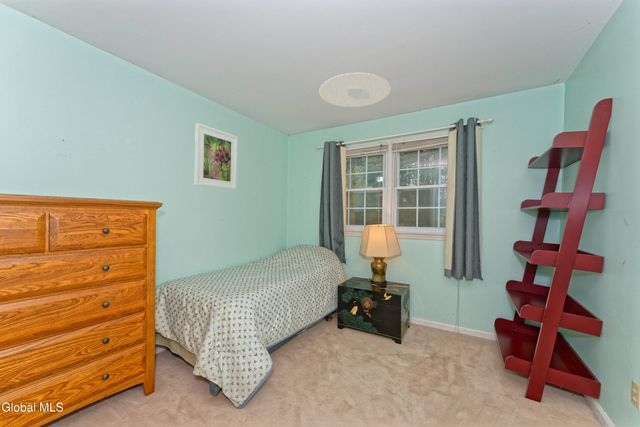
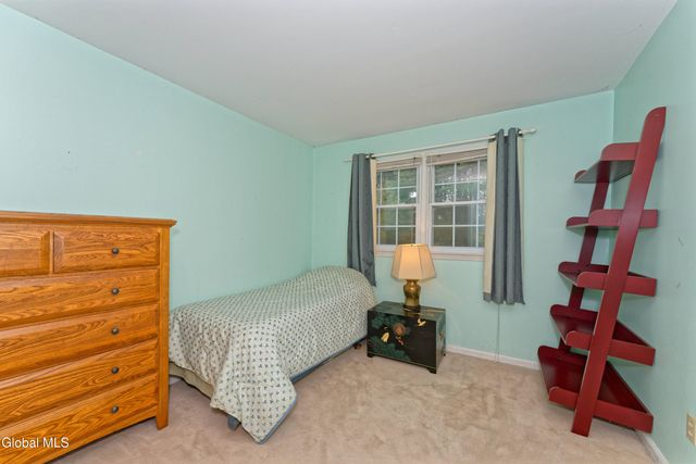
- ceiling light (354, 88)
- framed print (217, 158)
